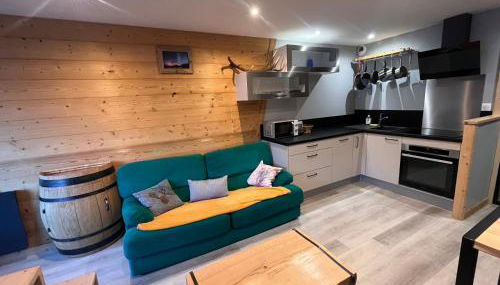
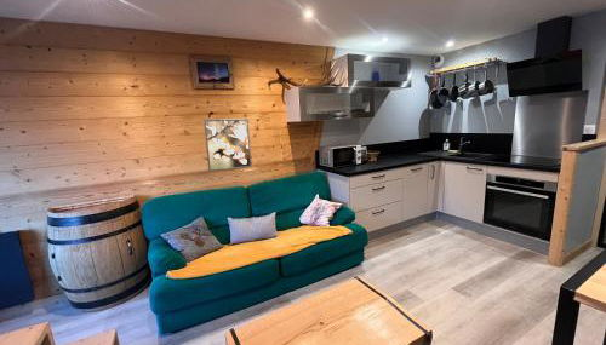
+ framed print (228, 144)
